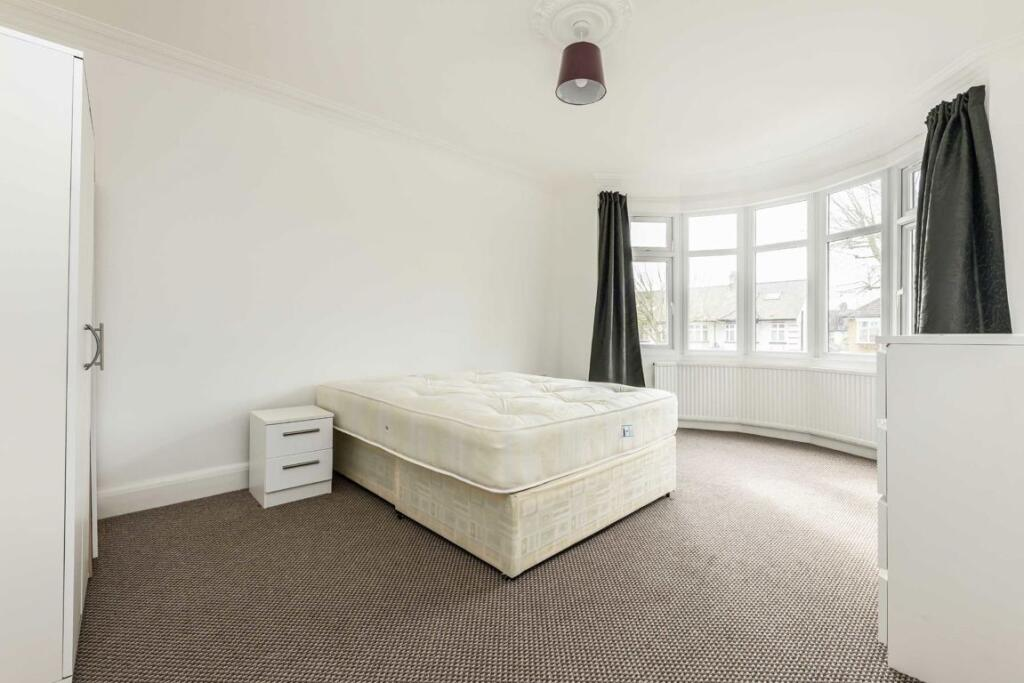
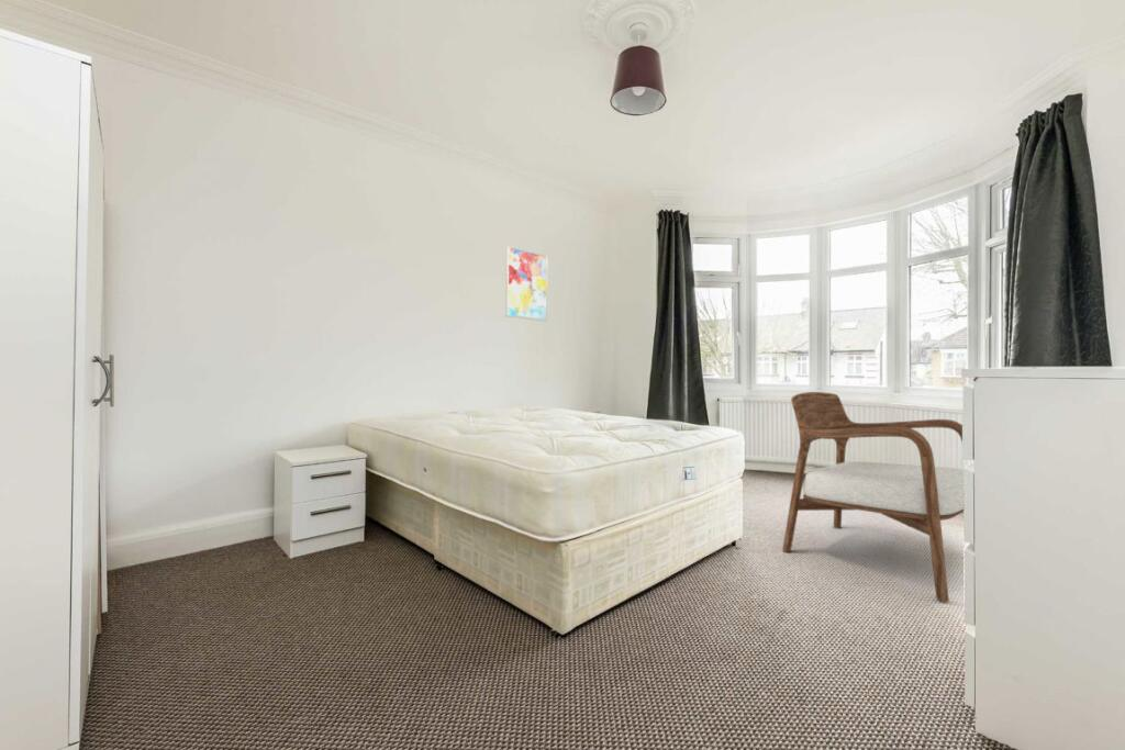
+ armchair (881, 474)
+ wall art (526, 284)
